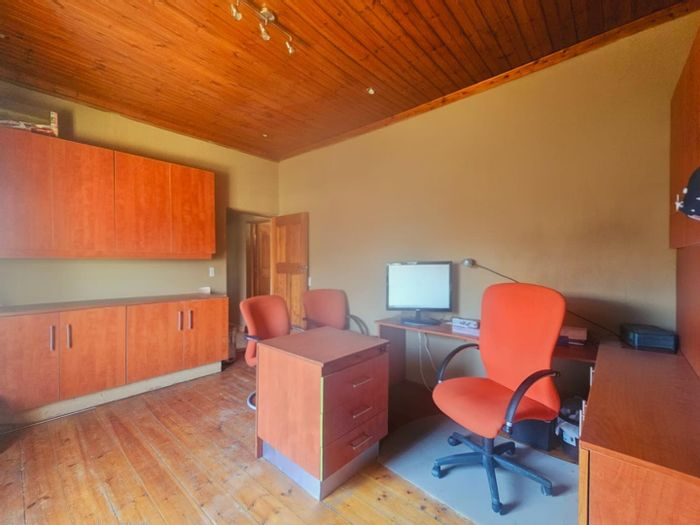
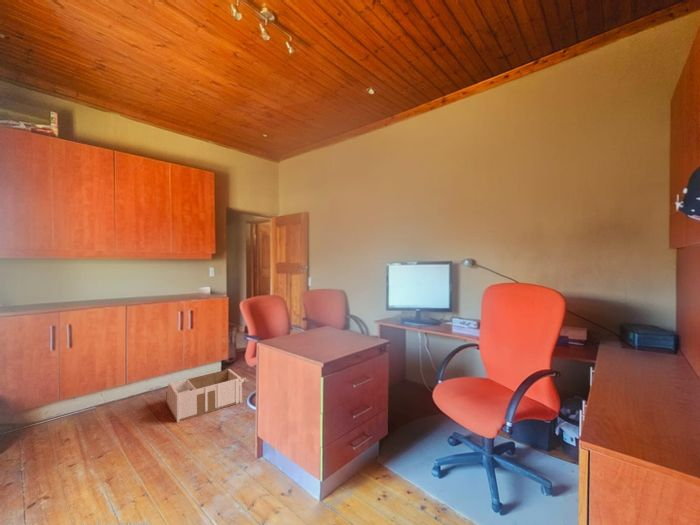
+ storage bin (206, 390)
